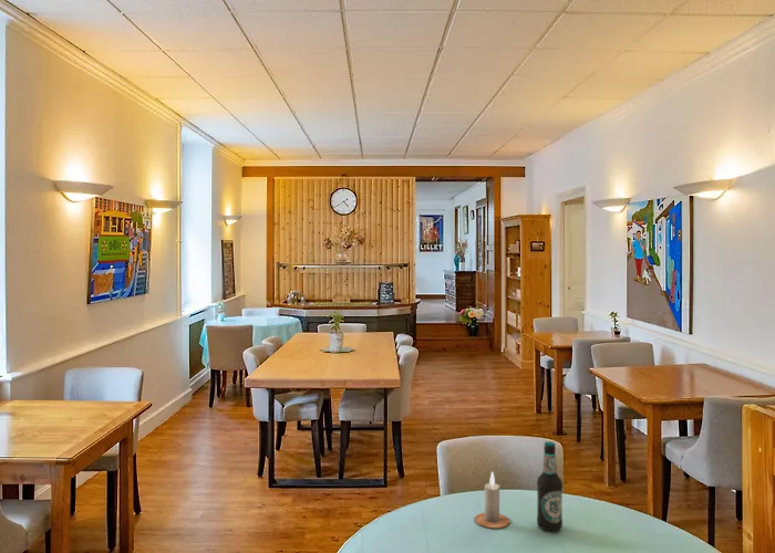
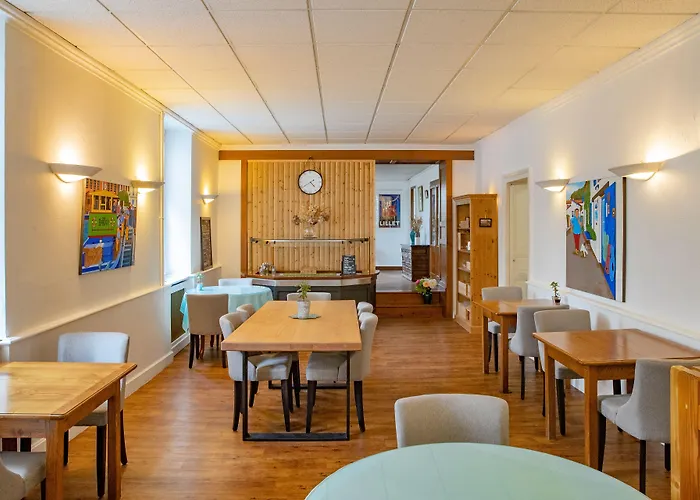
- candle (492, 495)
- bottle (549, 484)
